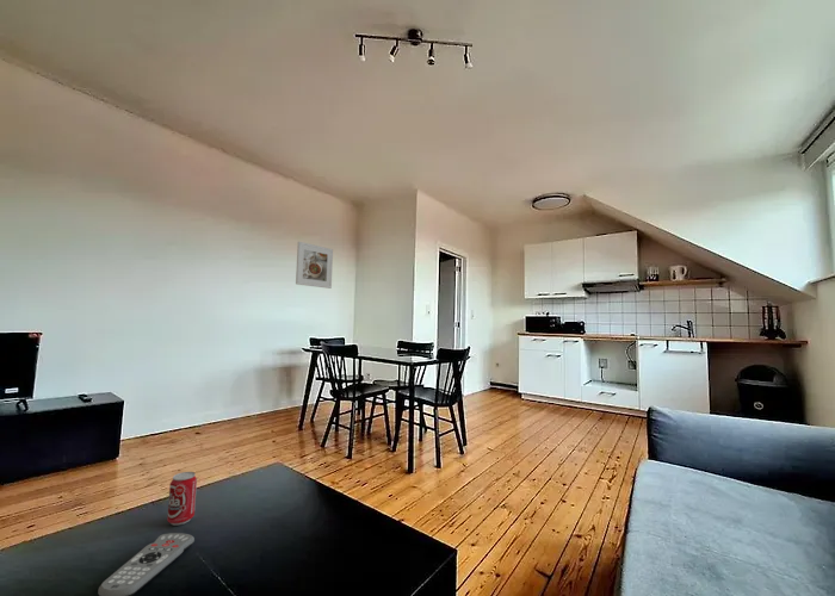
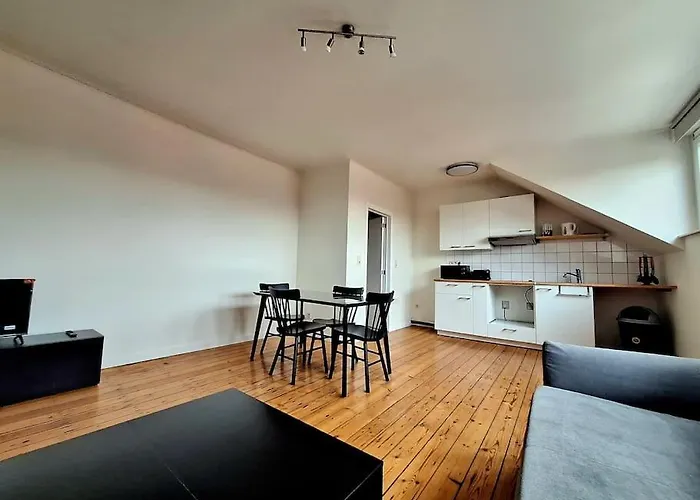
- remote control (148, 563)
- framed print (315, 266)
- beverage can (183, 497)
